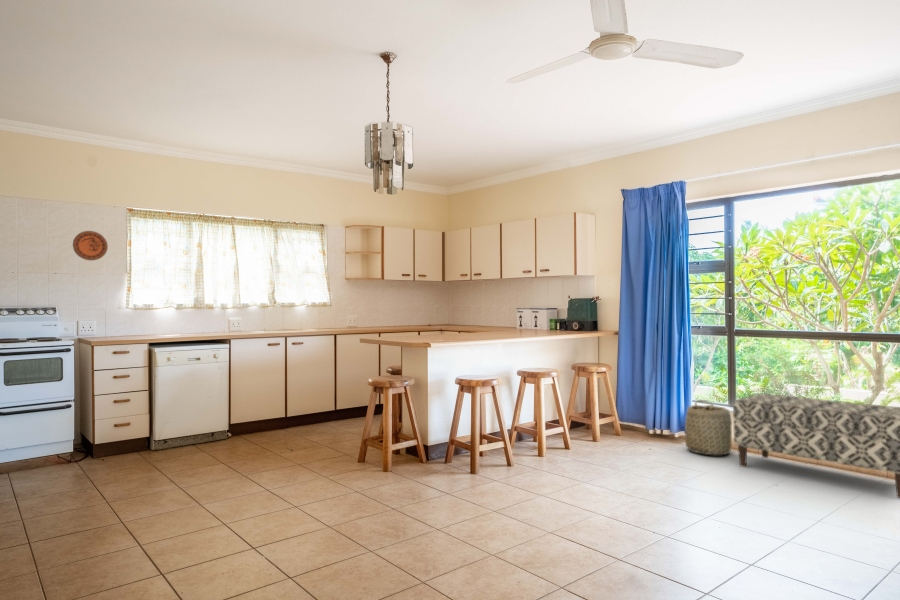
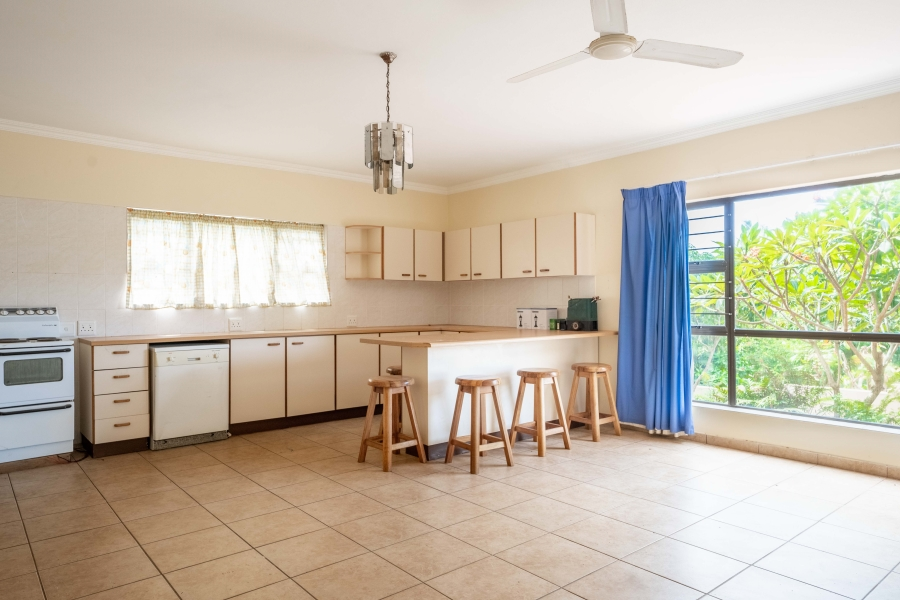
- bench (824, 439)
- decorative plate (90, 245)
- basket (709, 426)
